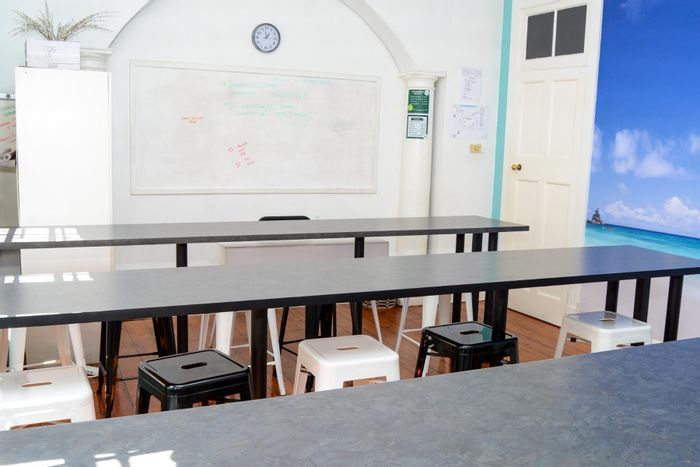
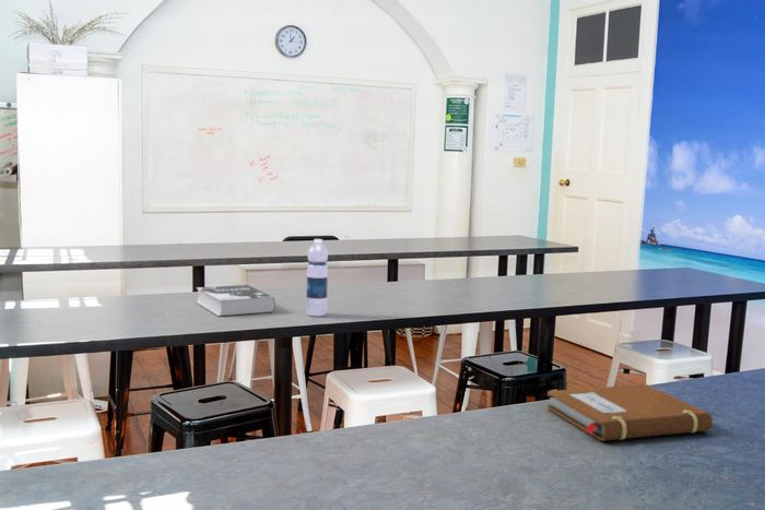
+ book (234, 299)
+ water bottle (317, 276)
+ notebook (624, 411)
